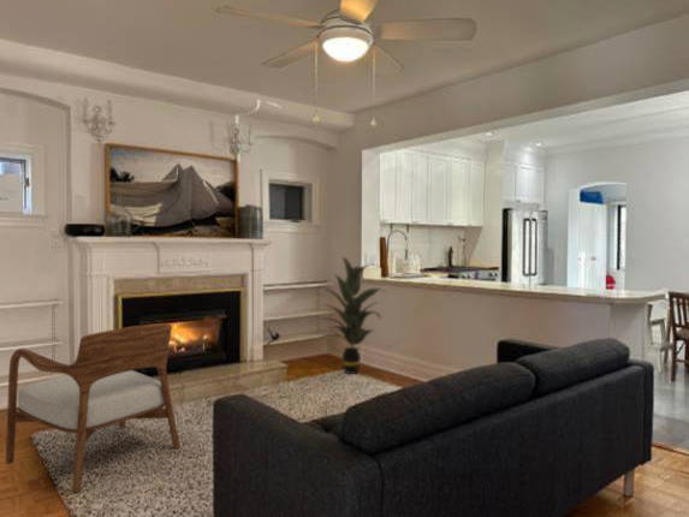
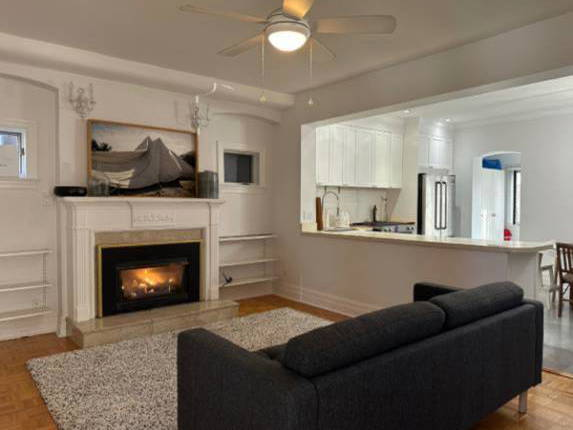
- indoor plant (350, 314)
- armchair (99, 387)
